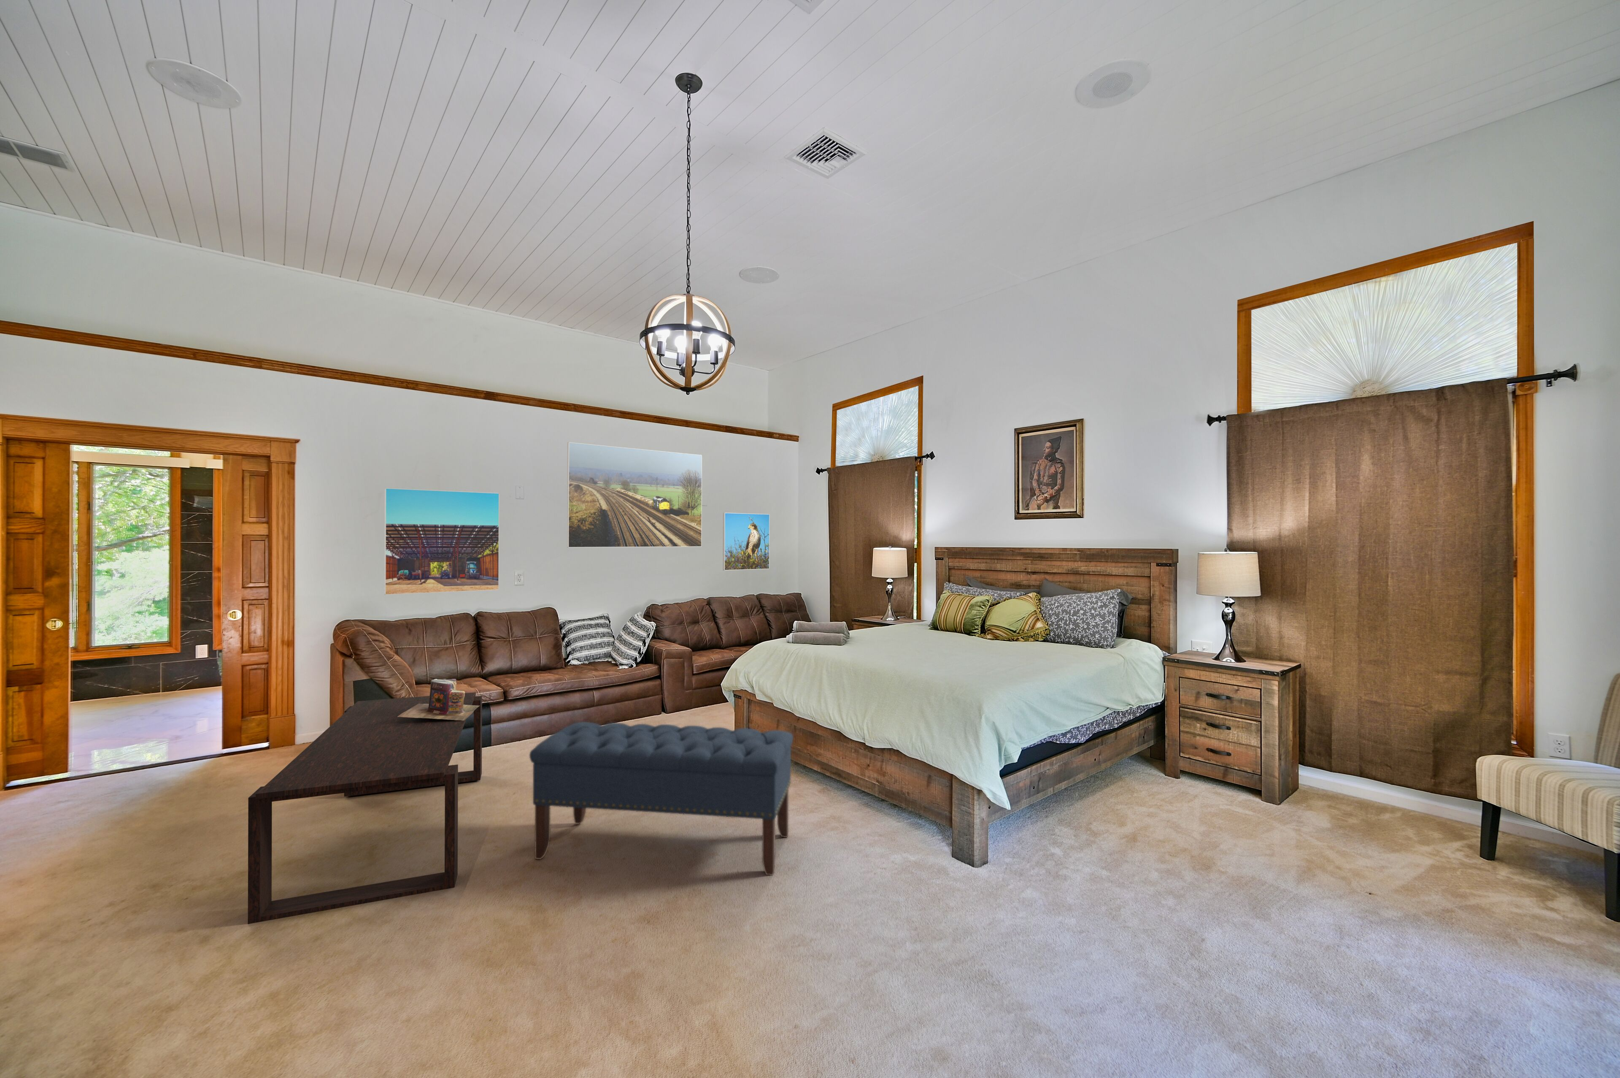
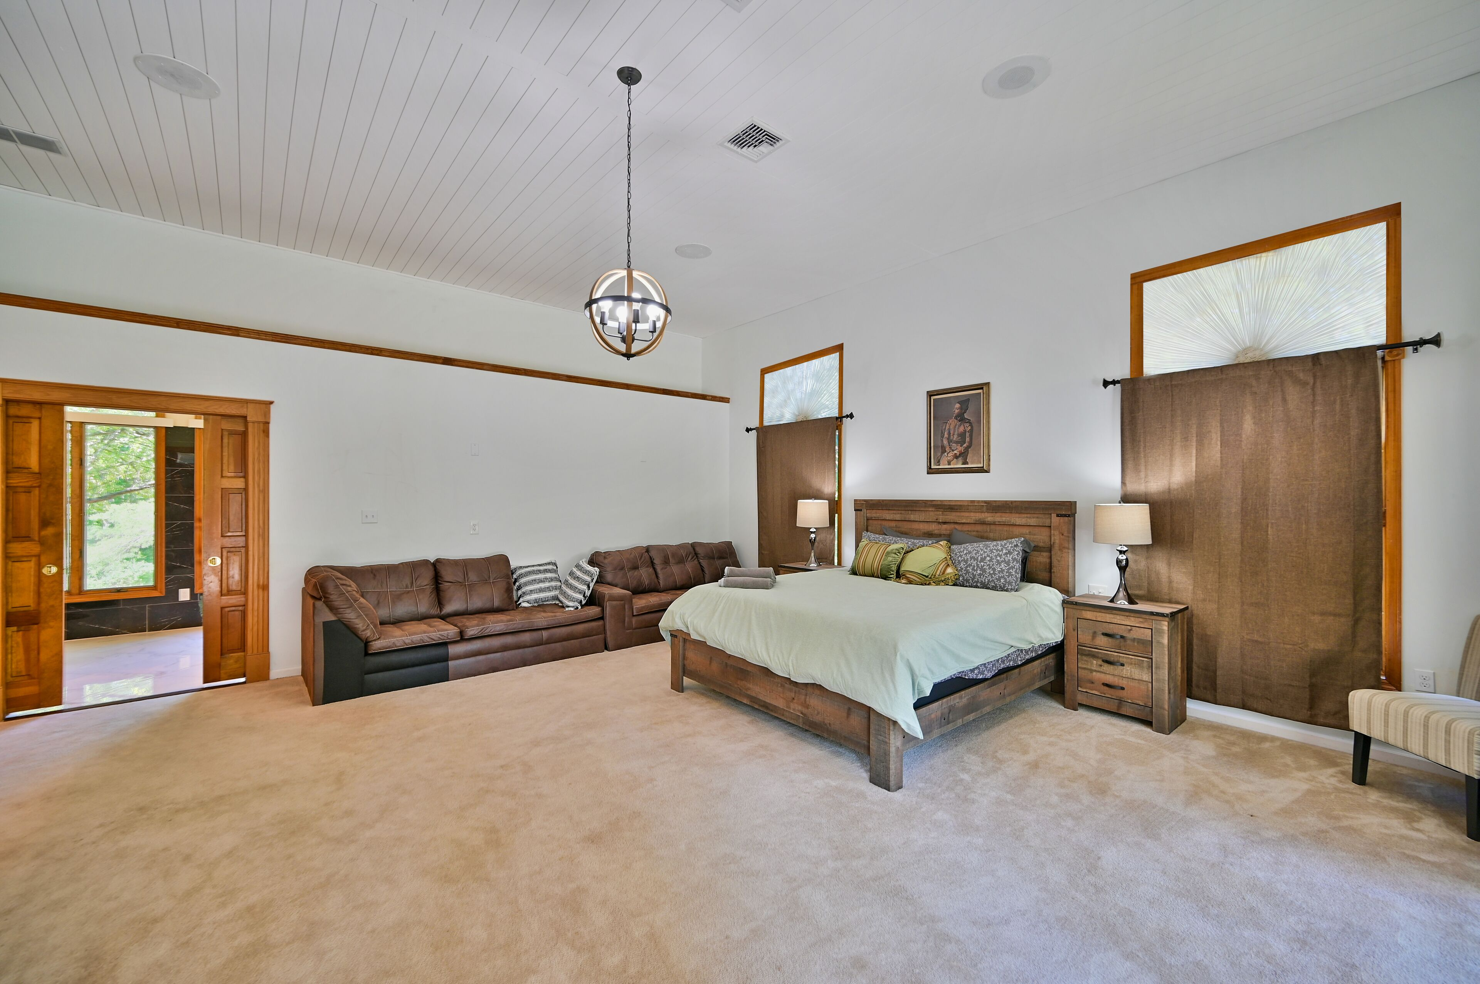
- bench (667, 789)
- books (440, 699)
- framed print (444, 541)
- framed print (639, 498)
- coffee table (393, 781)
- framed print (747, 541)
